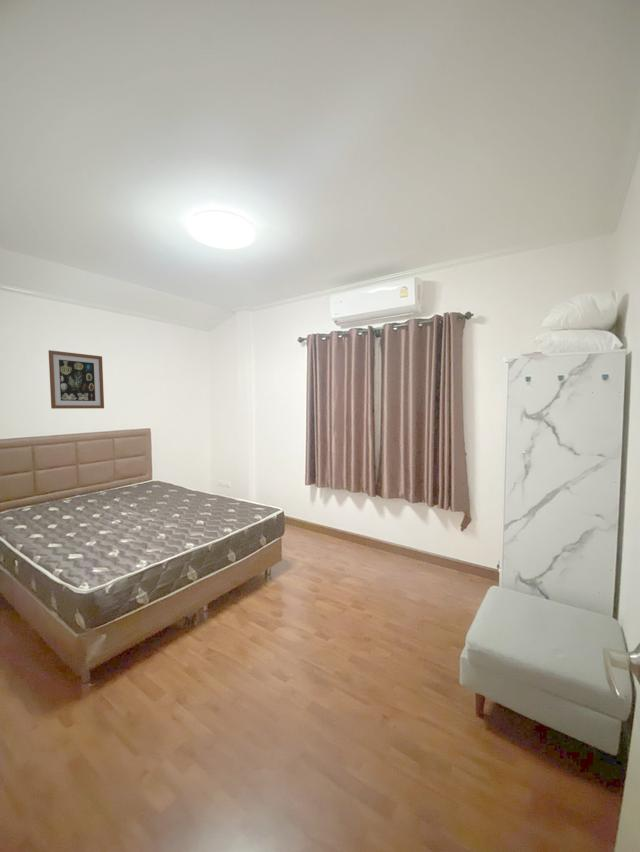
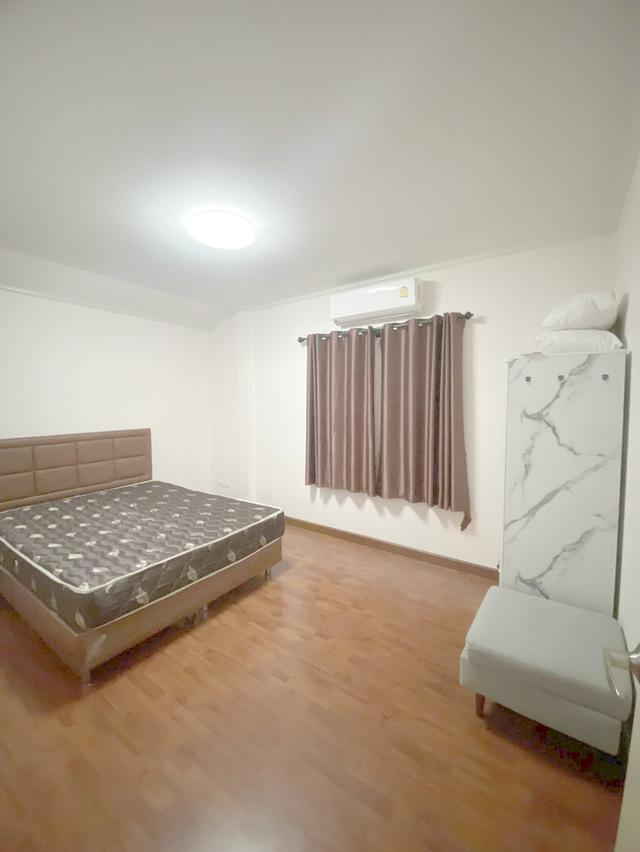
- wall art (77, 381)
